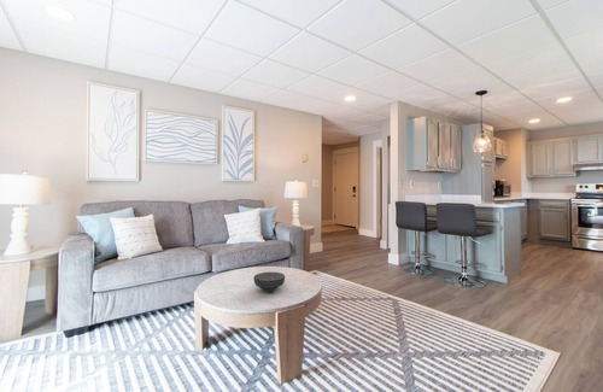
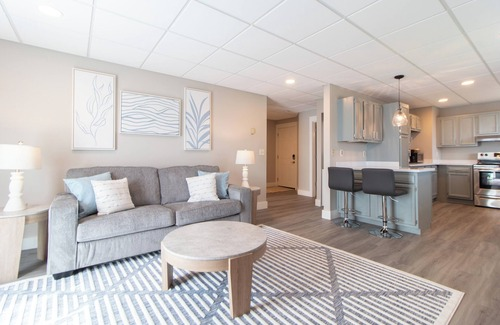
- bowl (269, 283)
